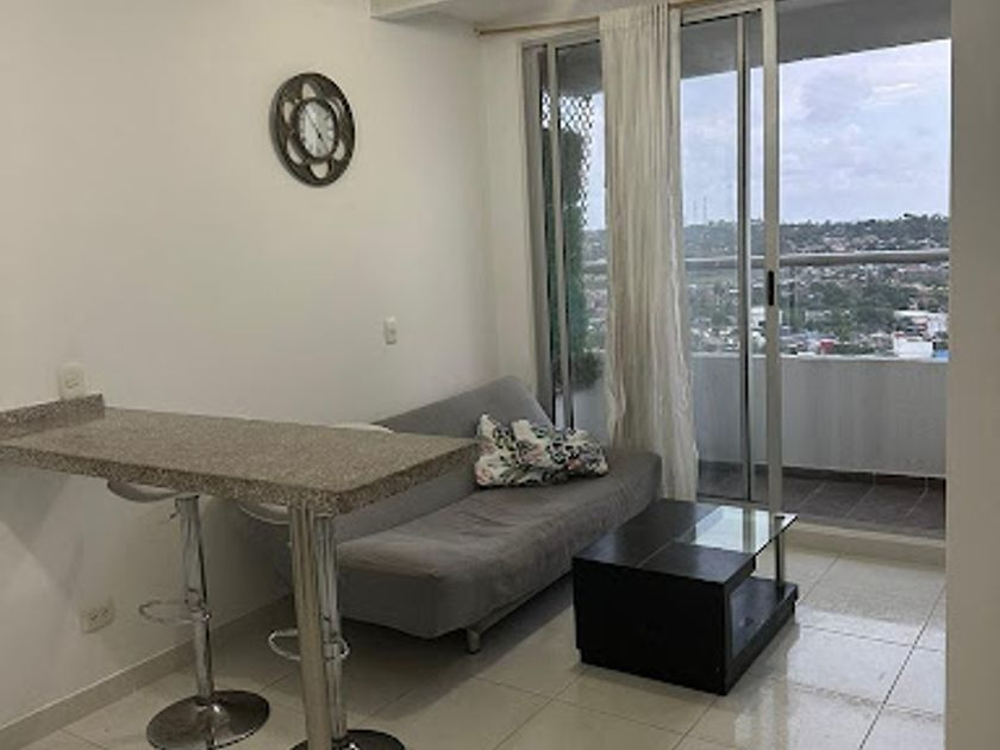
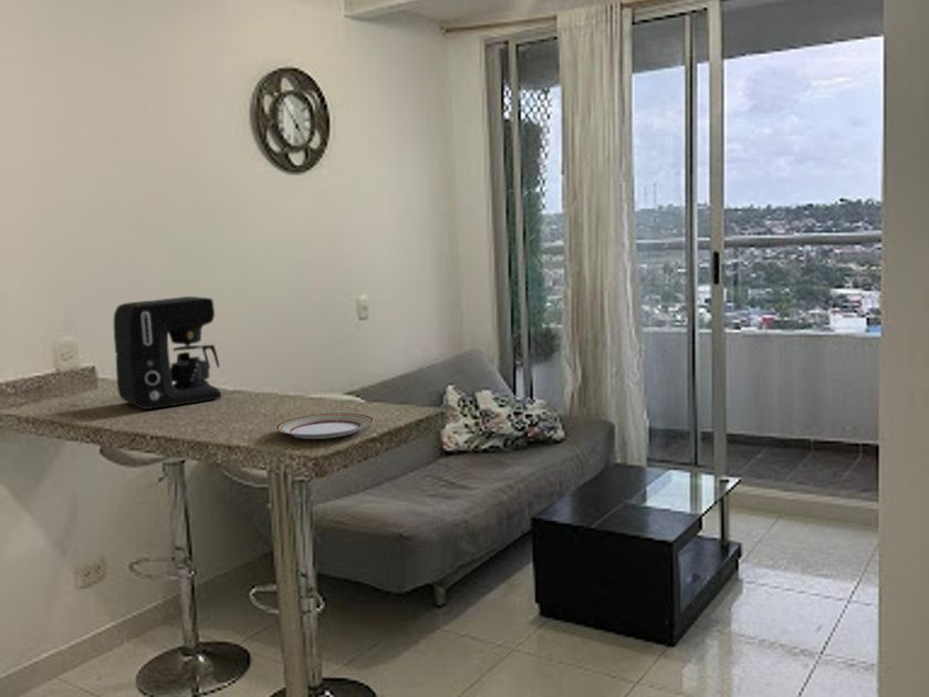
+ coffee maker (173, 348)
+ plate (325, 427)
